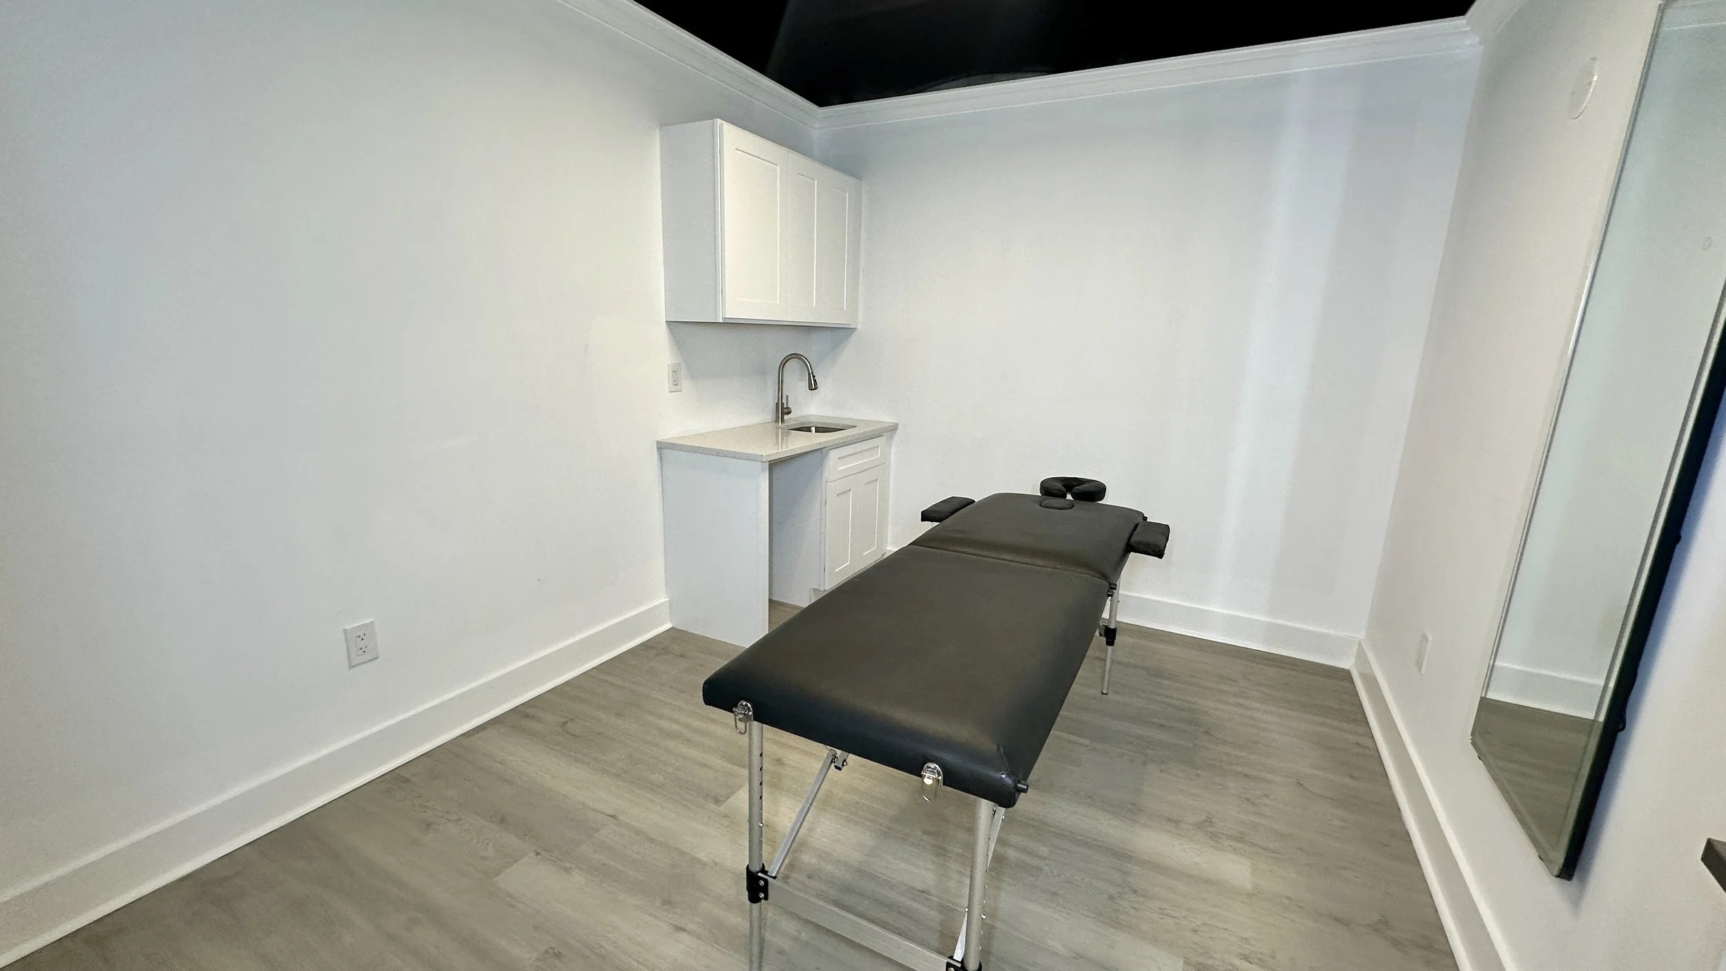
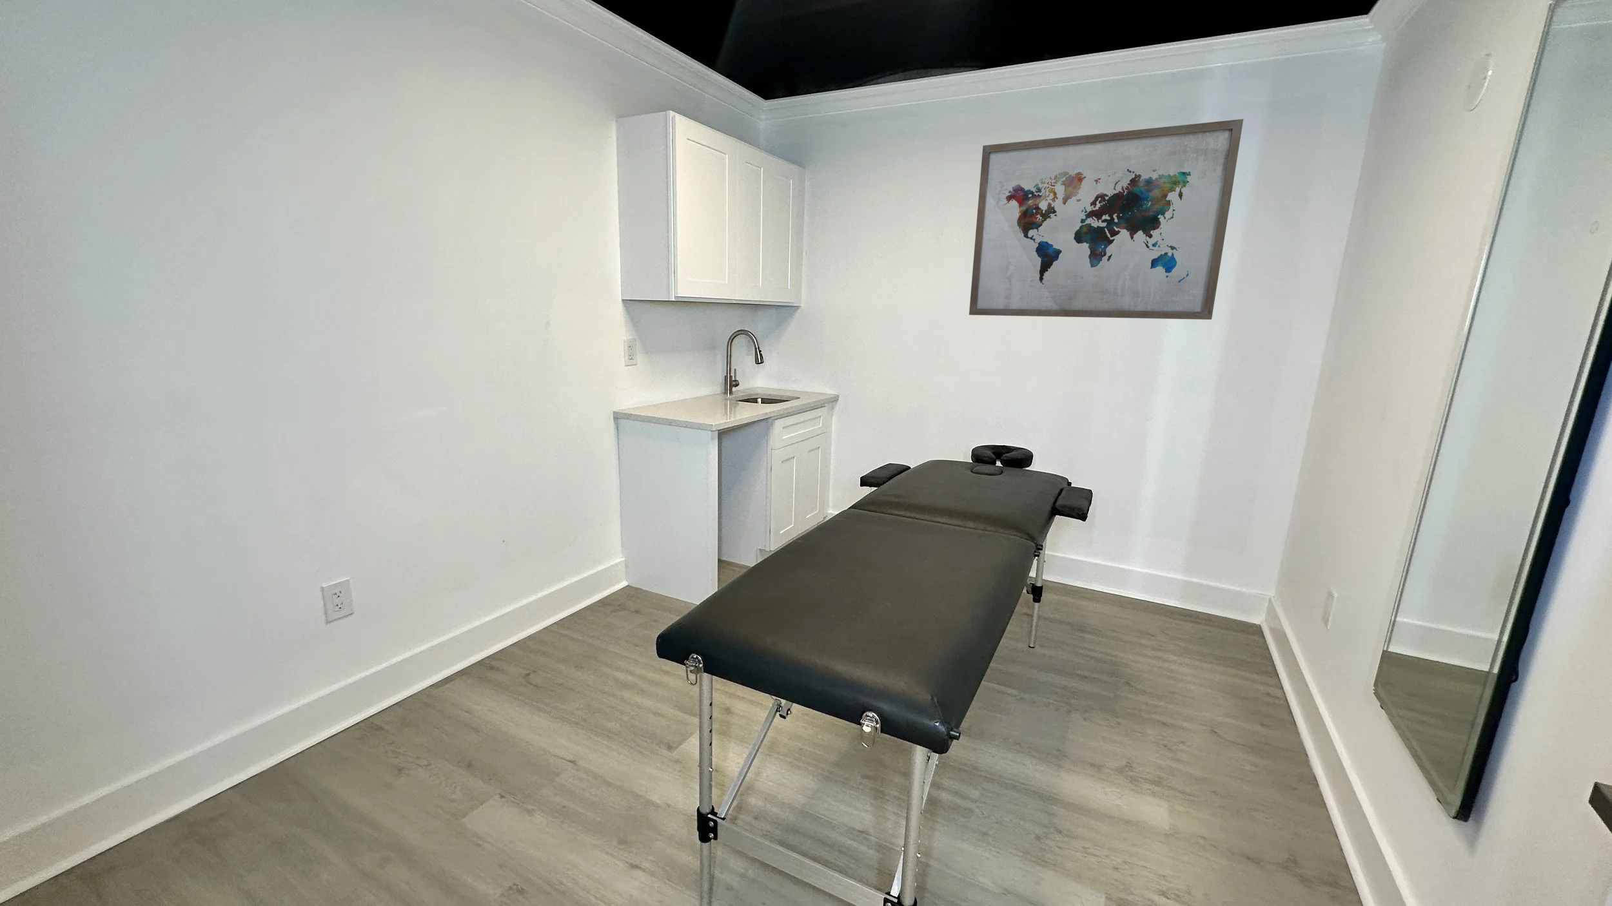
+ wall art (1091, 228)
